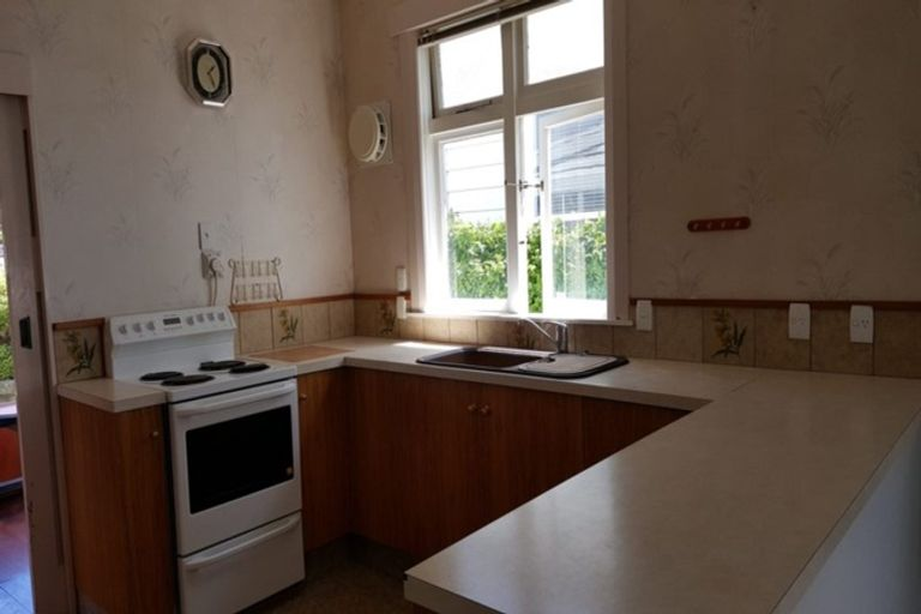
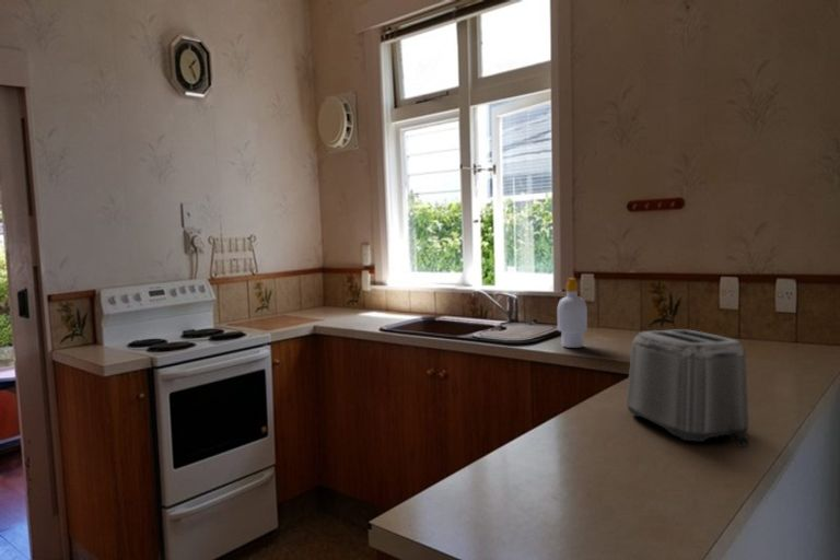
+ soap bottle (572, 312)
+ toaster (687, 381)
